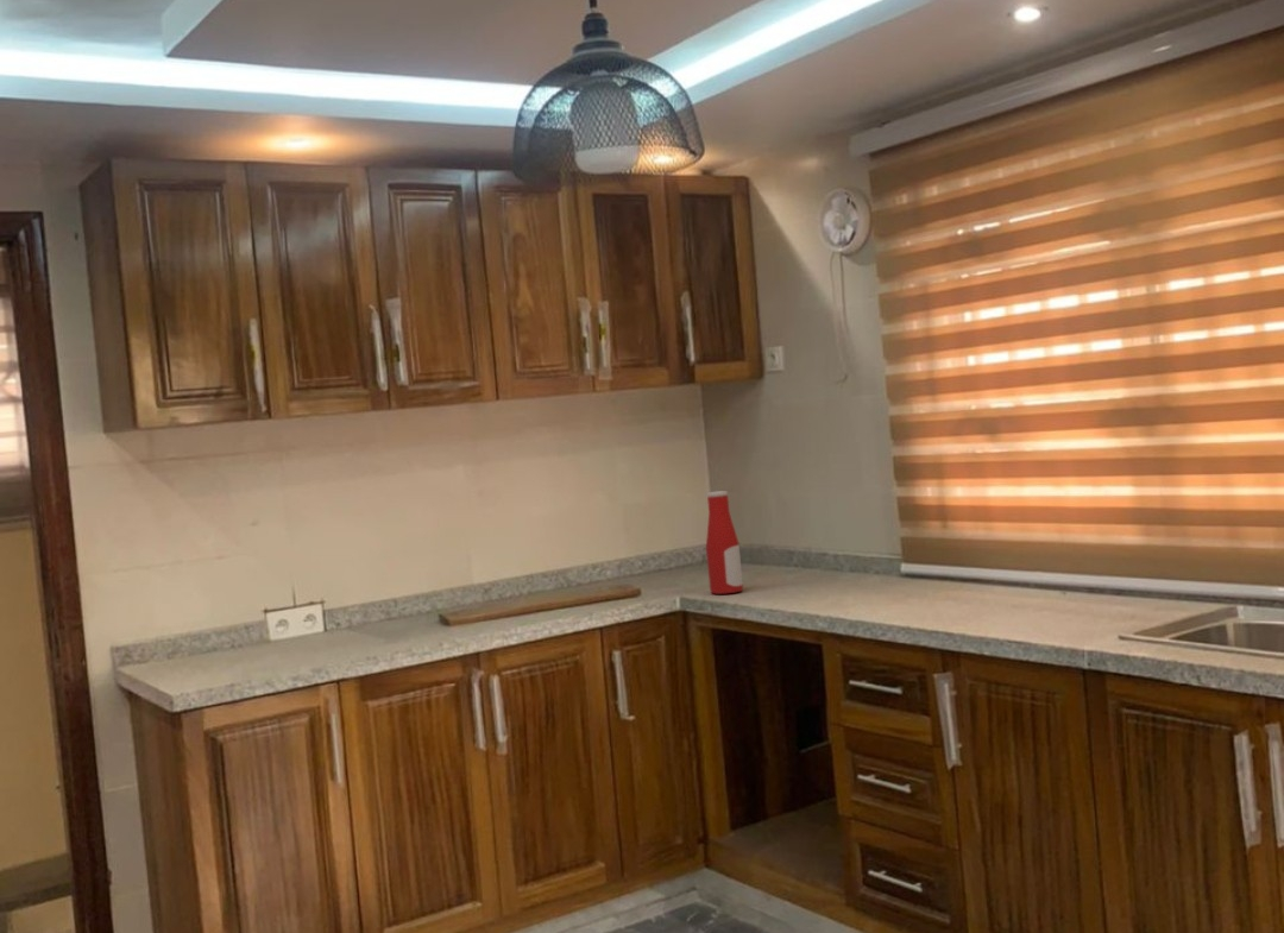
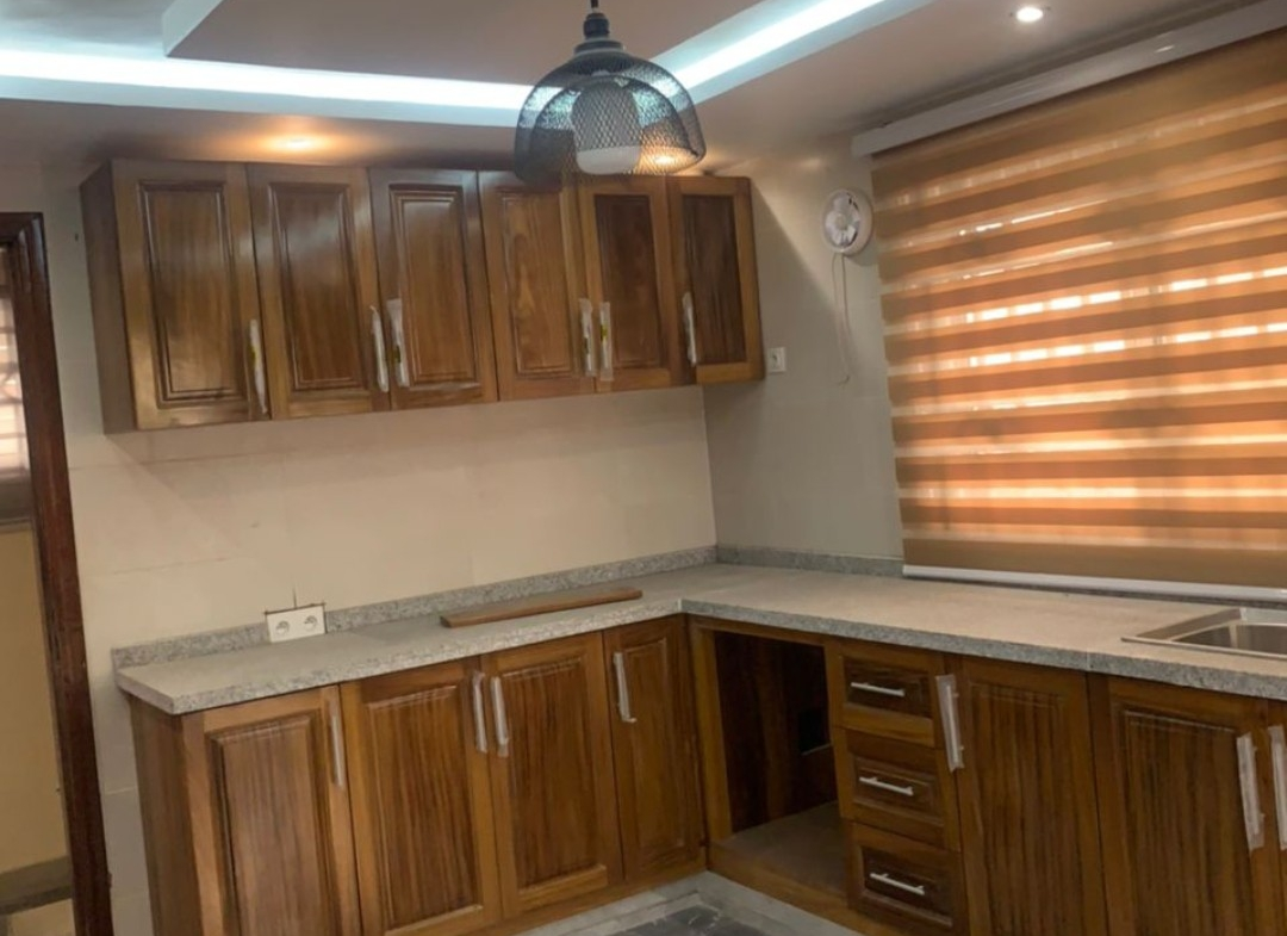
- bottle (722, 541)
